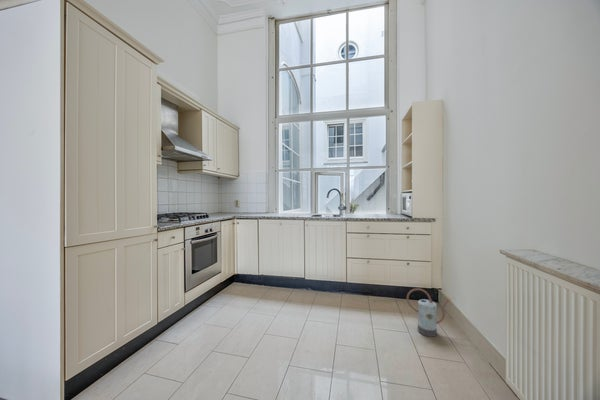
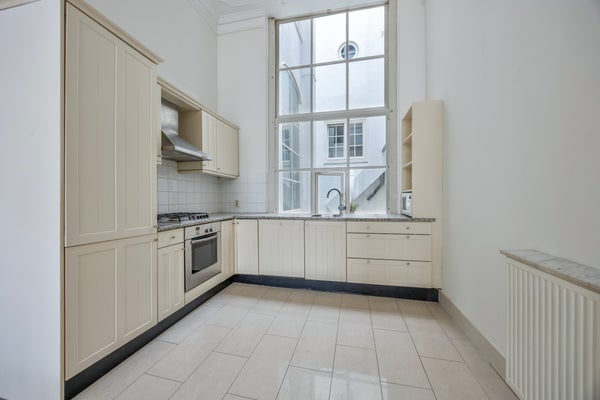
- watering can (427, 310)
